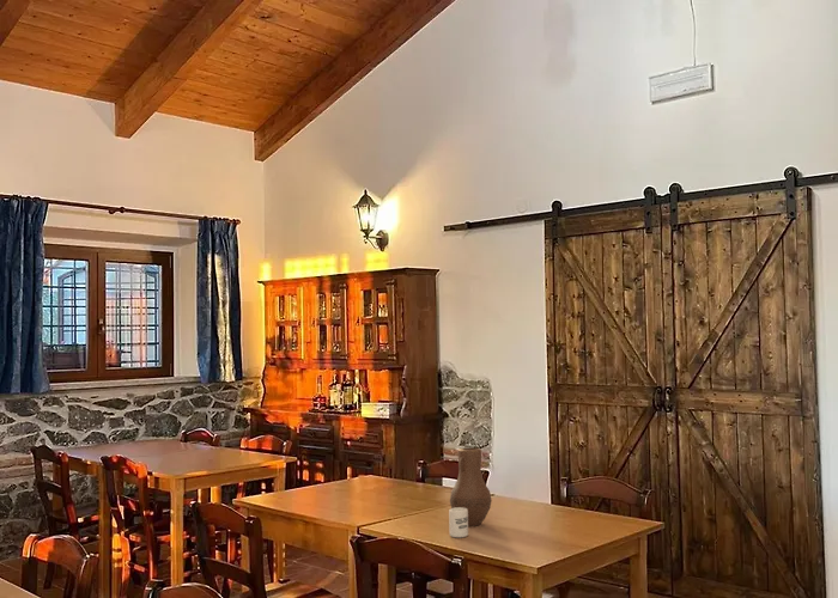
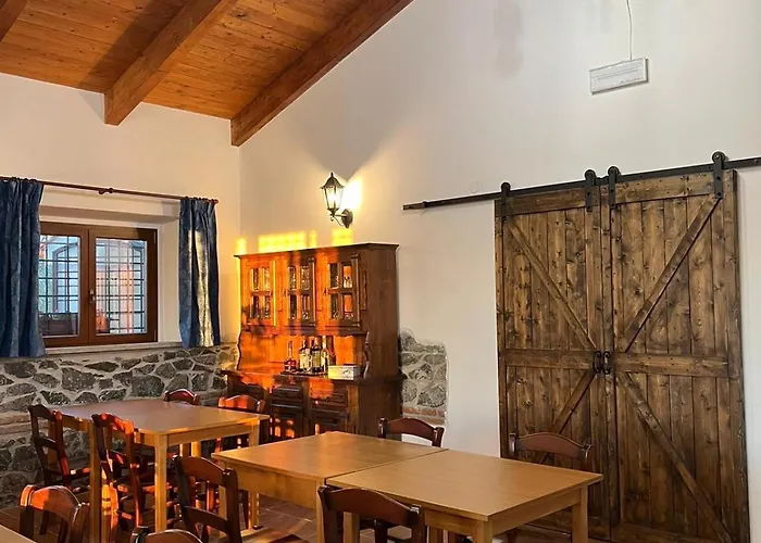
- vase (469, 486)
- cup (459, 521)
